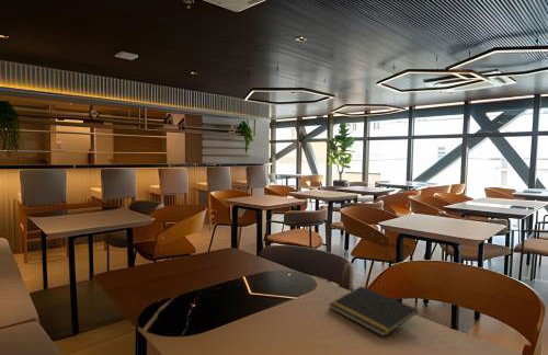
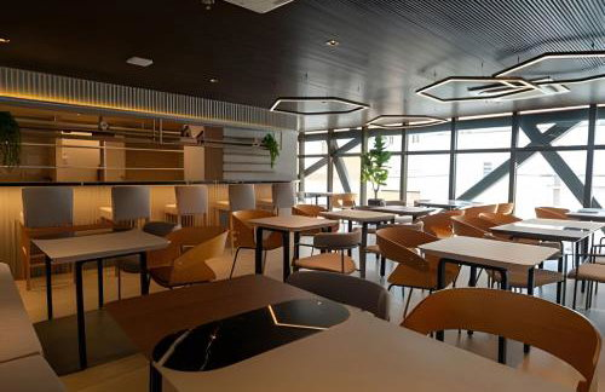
- notepad (370, 308)
